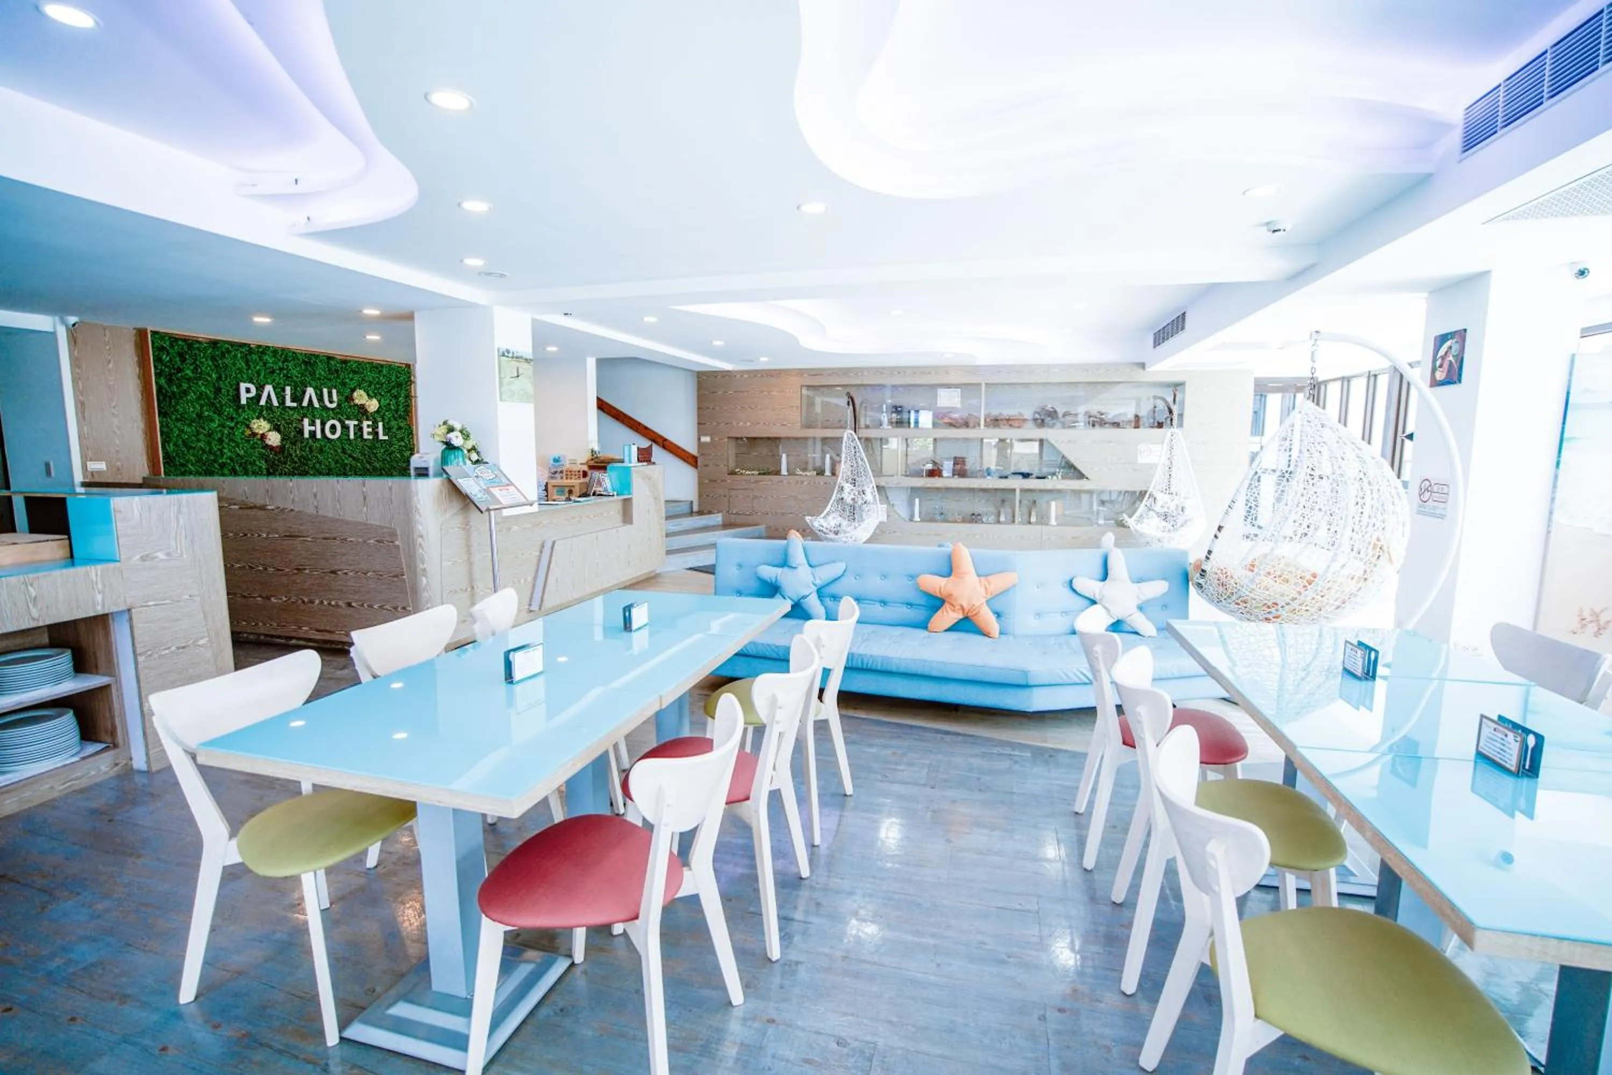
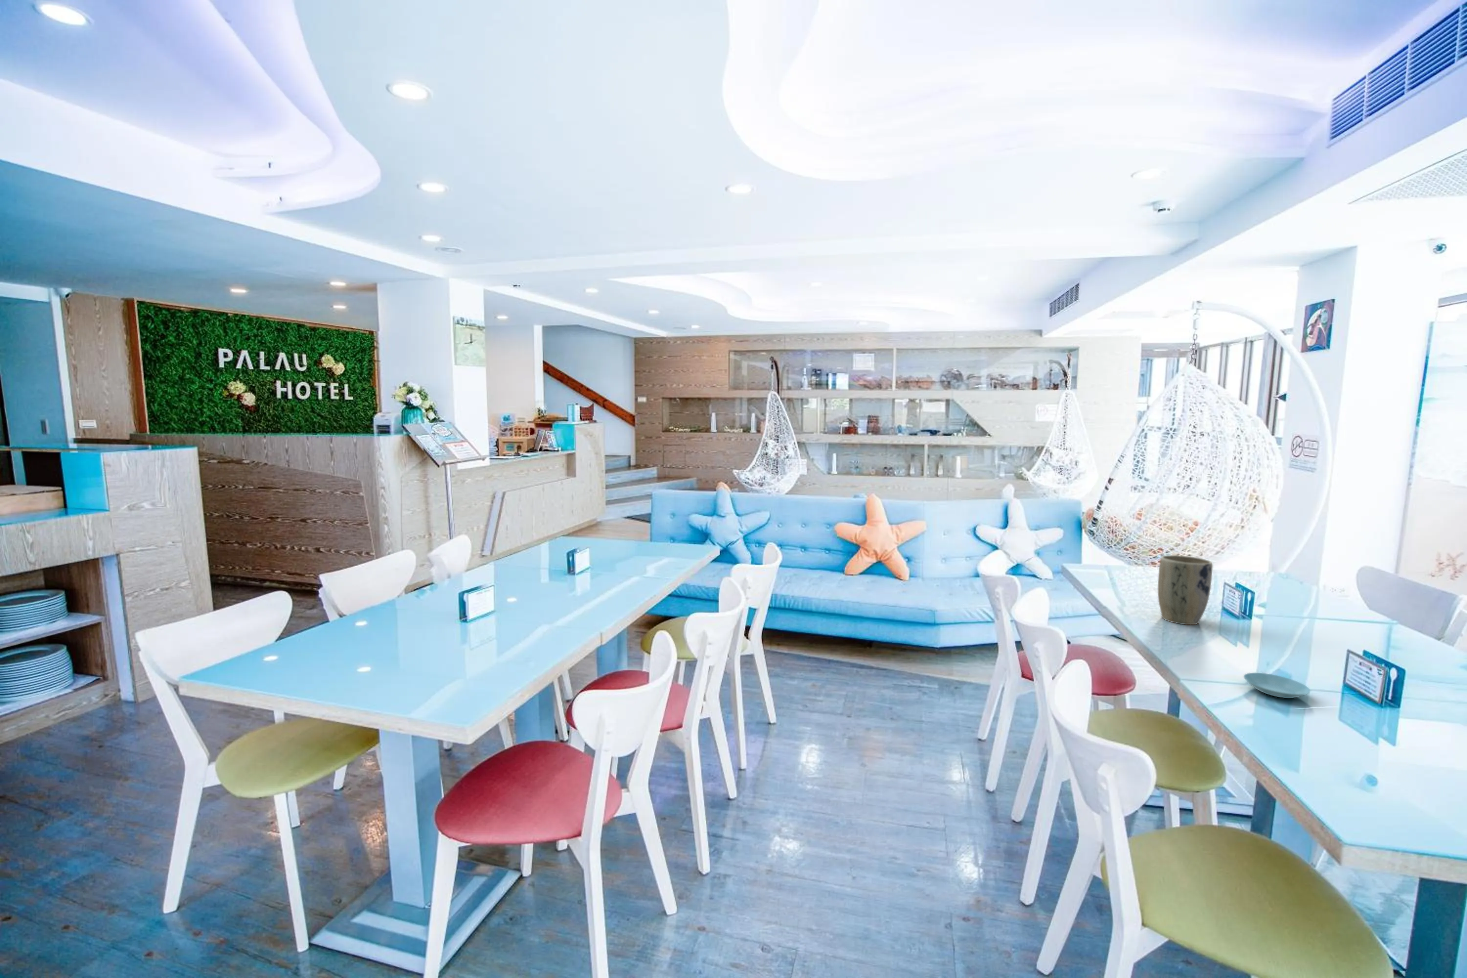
+ plant pot (1183, 591)
+ saucer (1276, 688)
